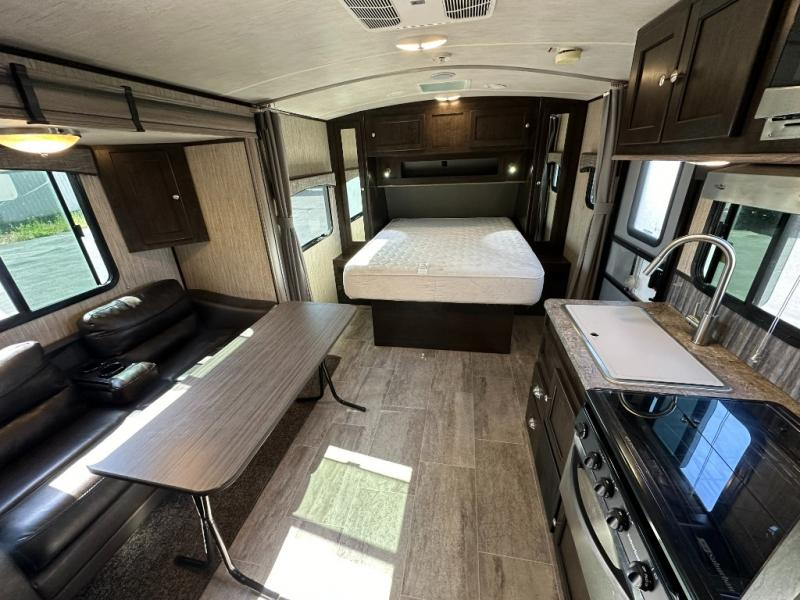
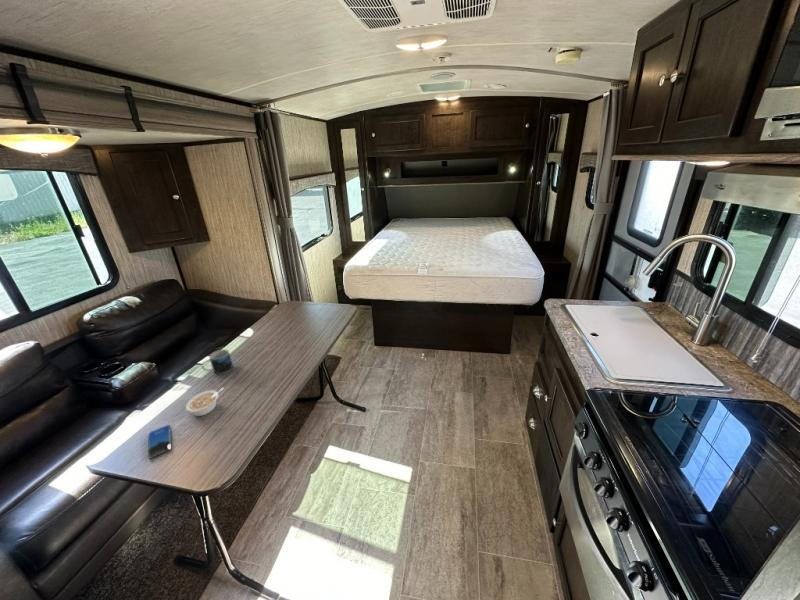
+ smartphone (159, 440)
+ legume (204, 402)
+ mug (217, 363)
